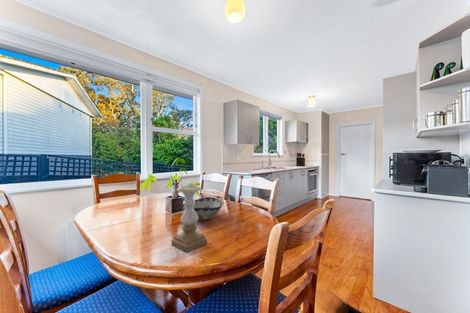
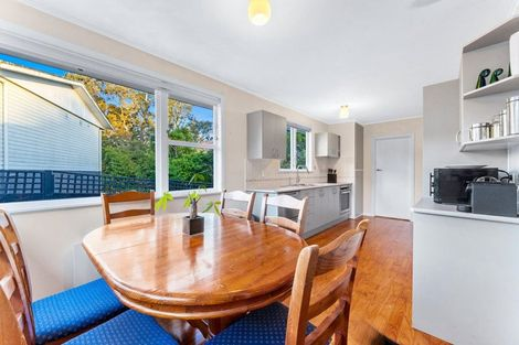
- decorative bowl (203, 209)
- candle holder (189, 215)
